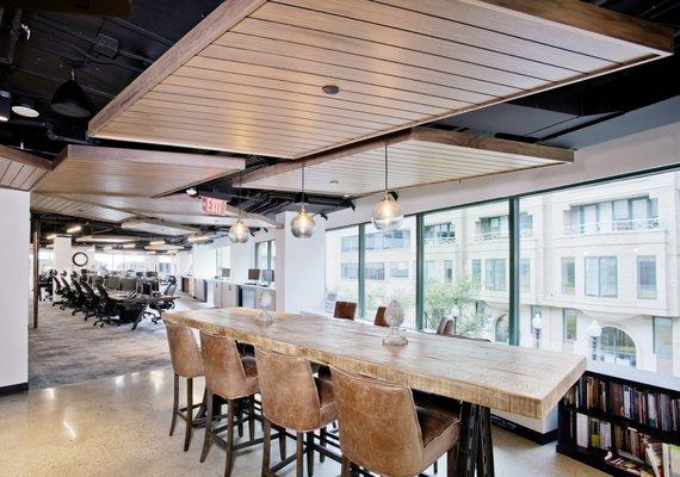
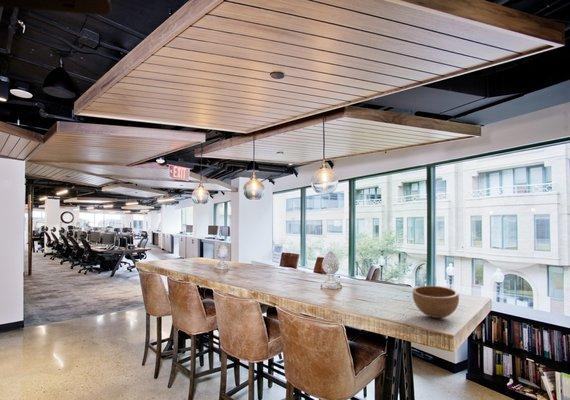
+ bowl (435, 303)
